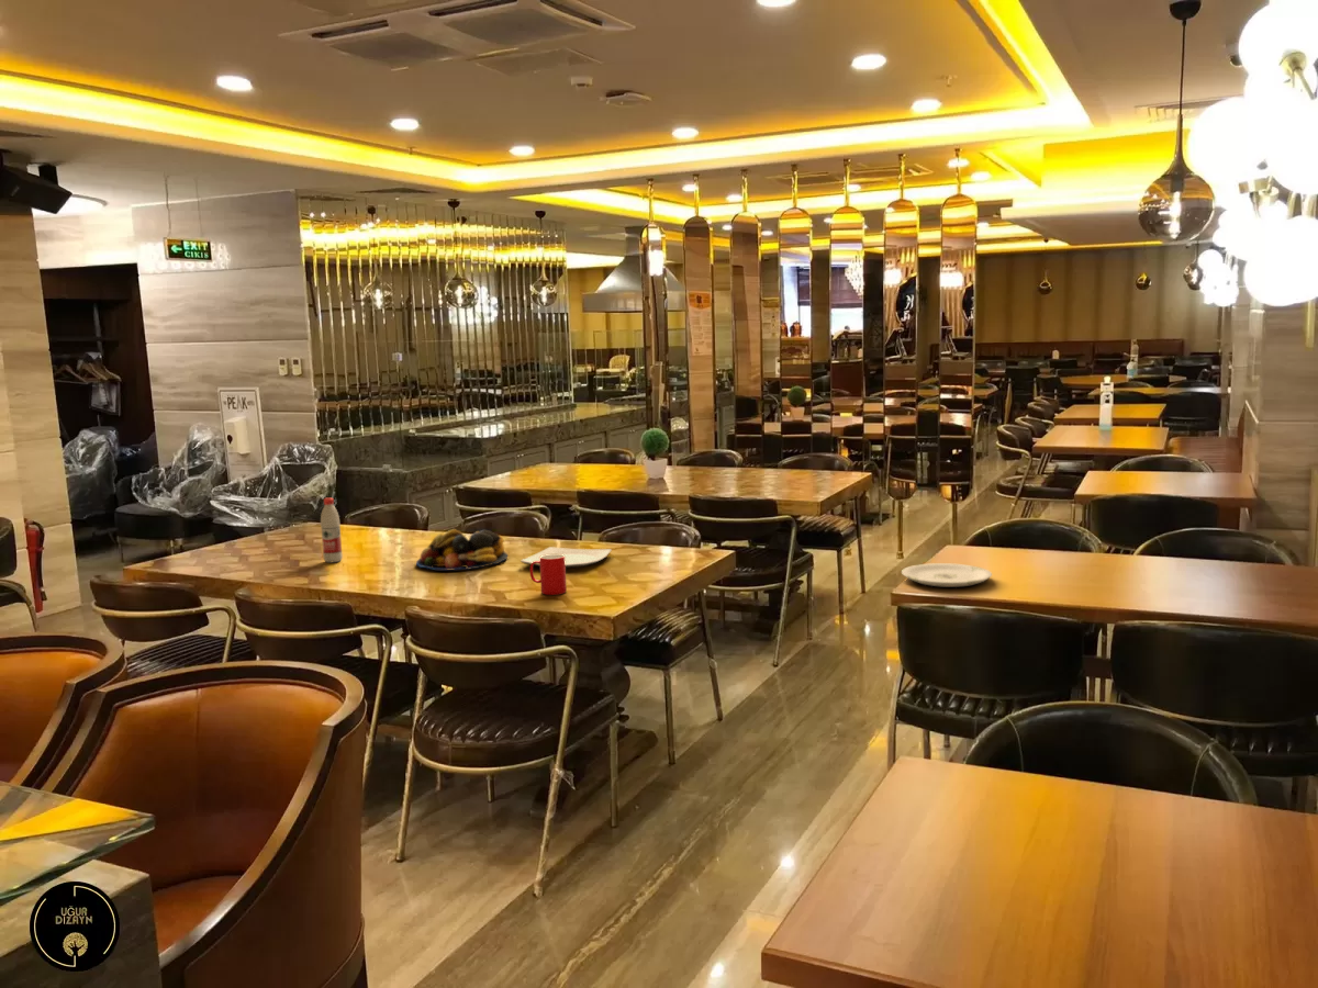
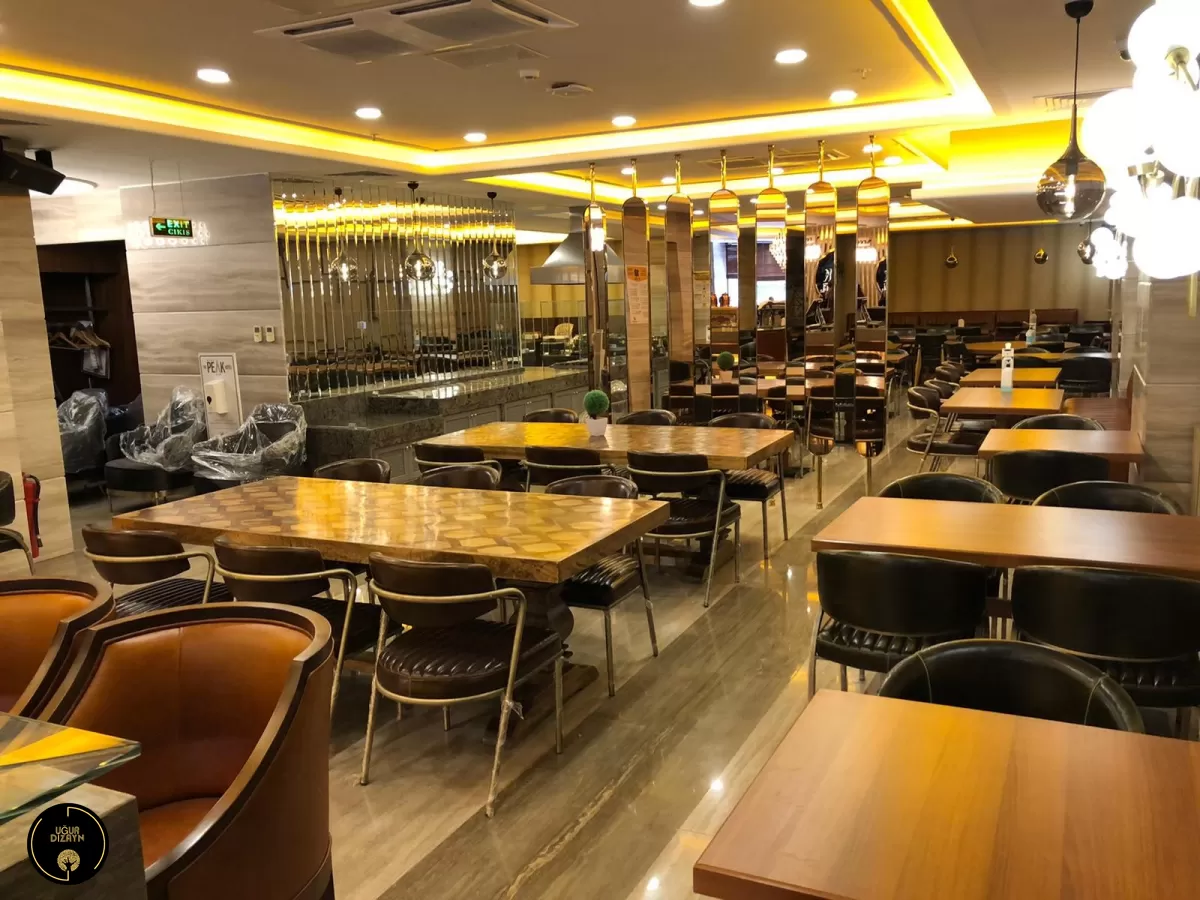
- water bottle (331, 529)
- plate (567, 558)
- cup (548, 573)
- plate (946, 575)
- fruit bowl (460, 544)
